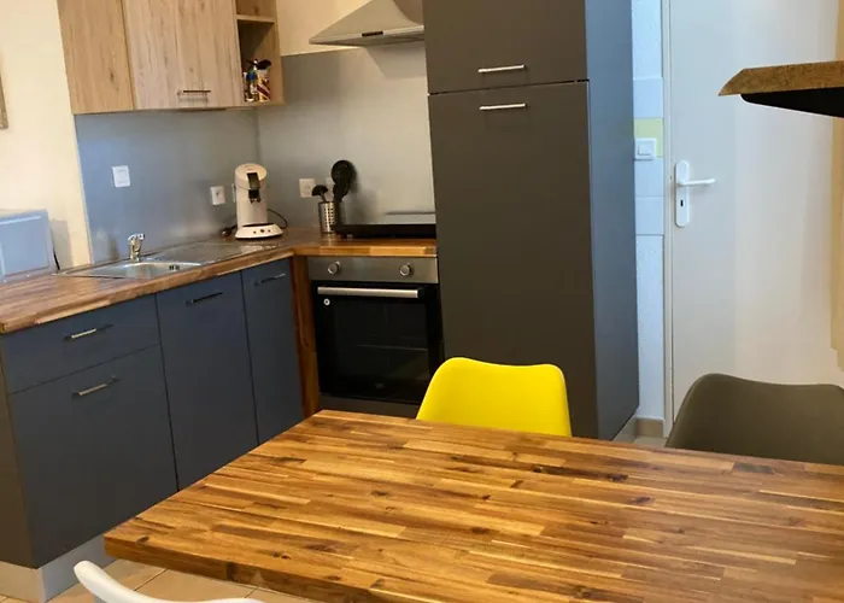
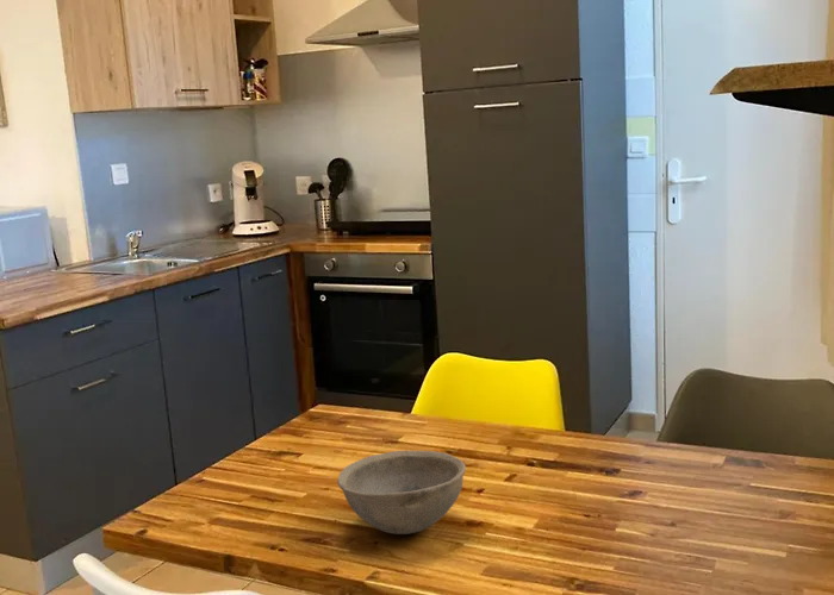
+ bowl (403, 499)
